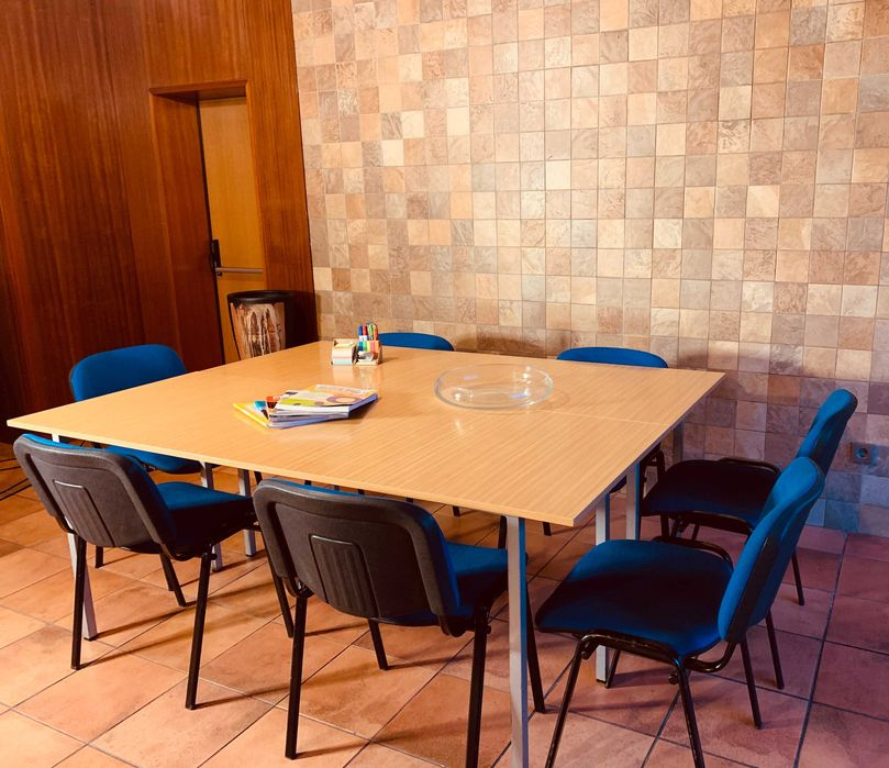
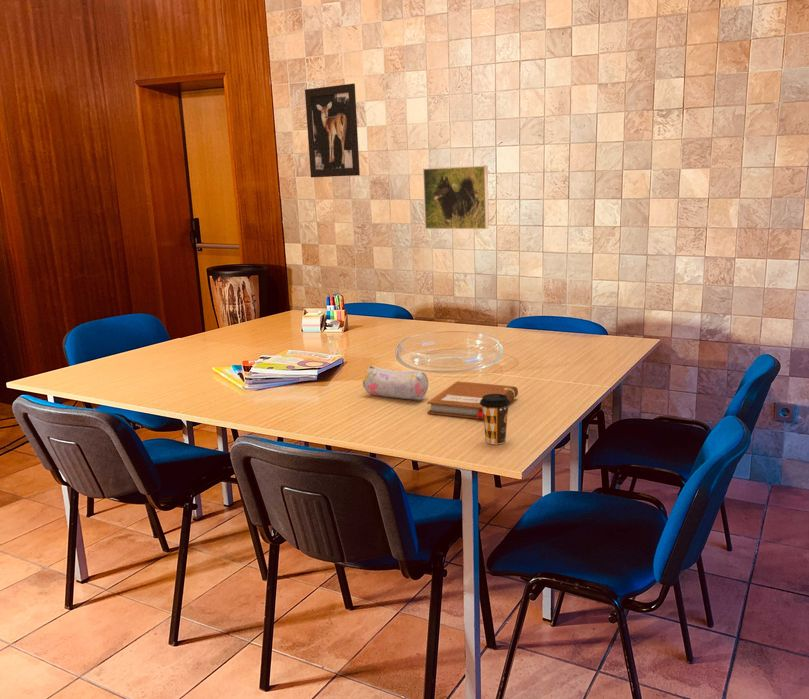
+ coffee cup (495, 419)
+ notebook (473, 400)
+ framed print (455, 198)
+ wall art (332, 132)
+ pencil case (395, 382)
